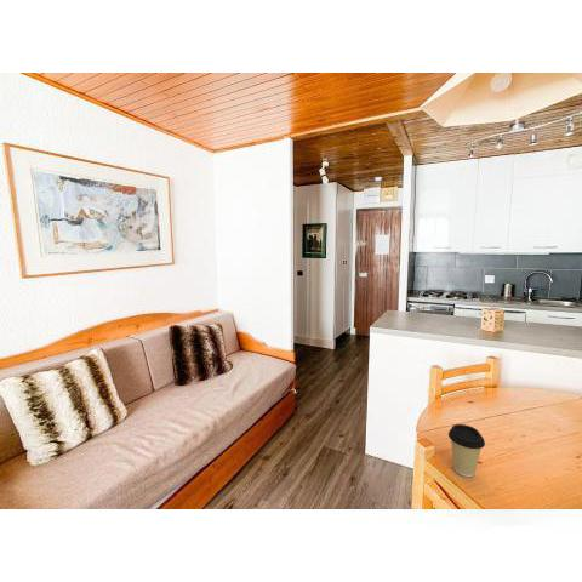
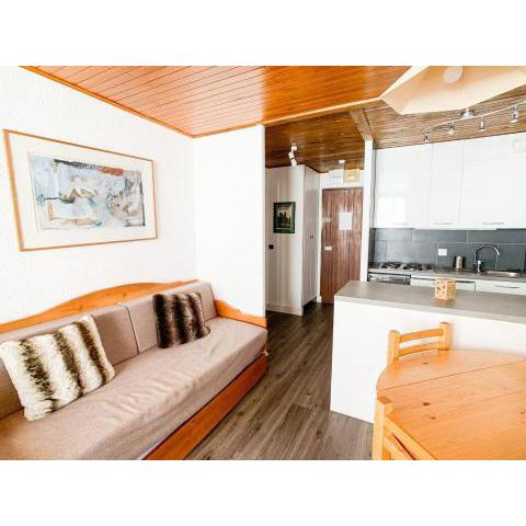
- coffee cup (464, 451)
